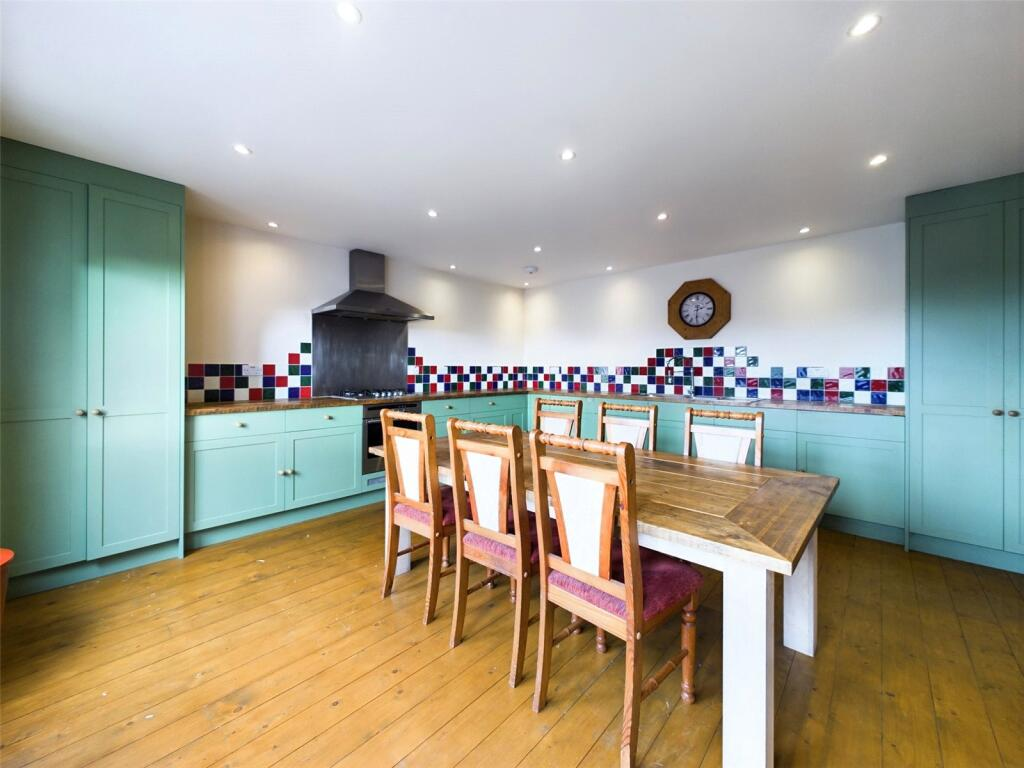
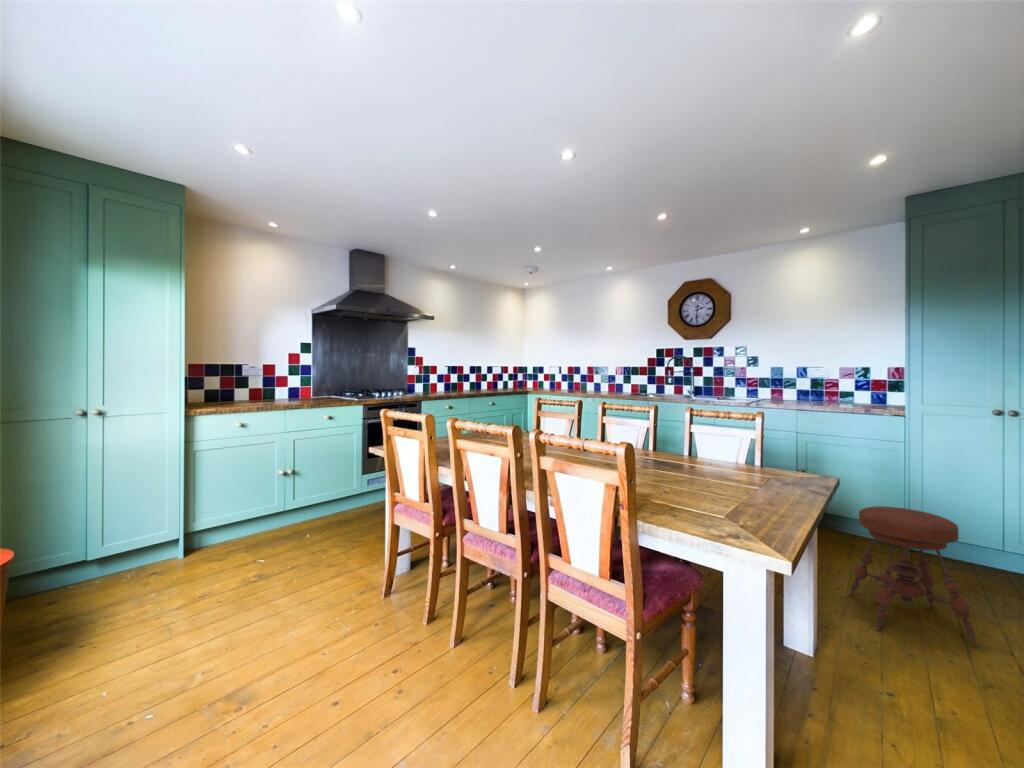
+ stool (906, 565)
